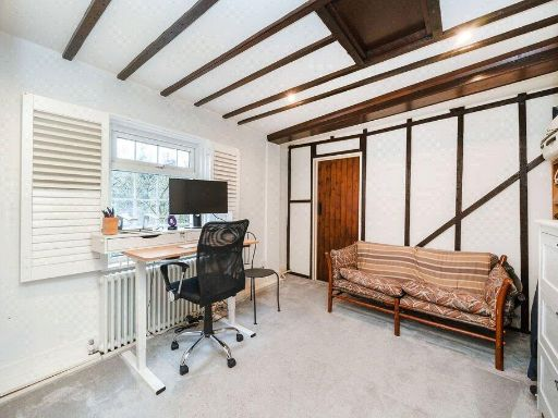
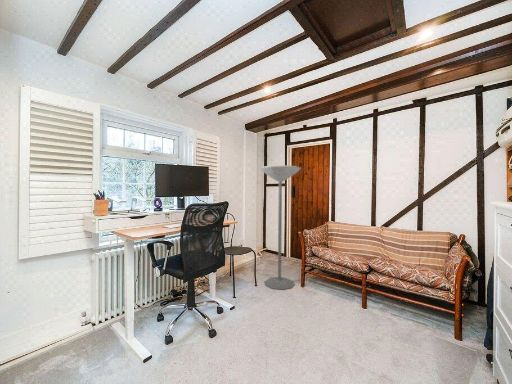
+ floor lamp (279, 225)
